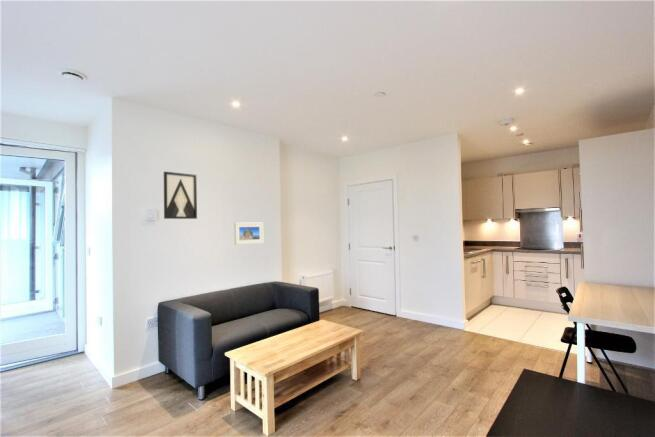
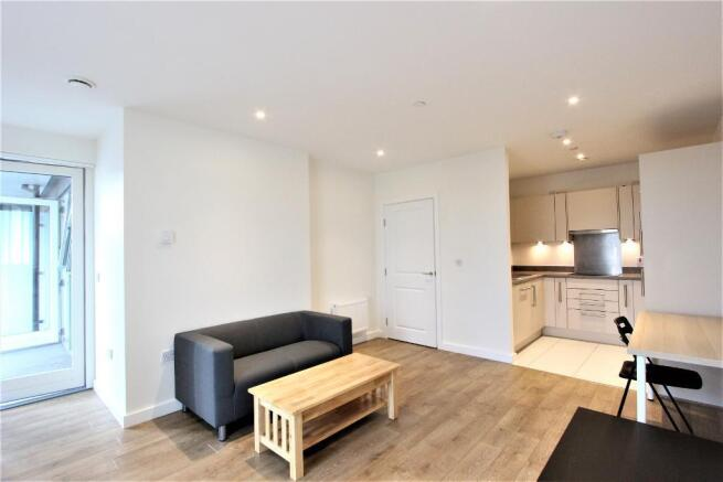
- wall art (180, 196)
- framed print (249, 233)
